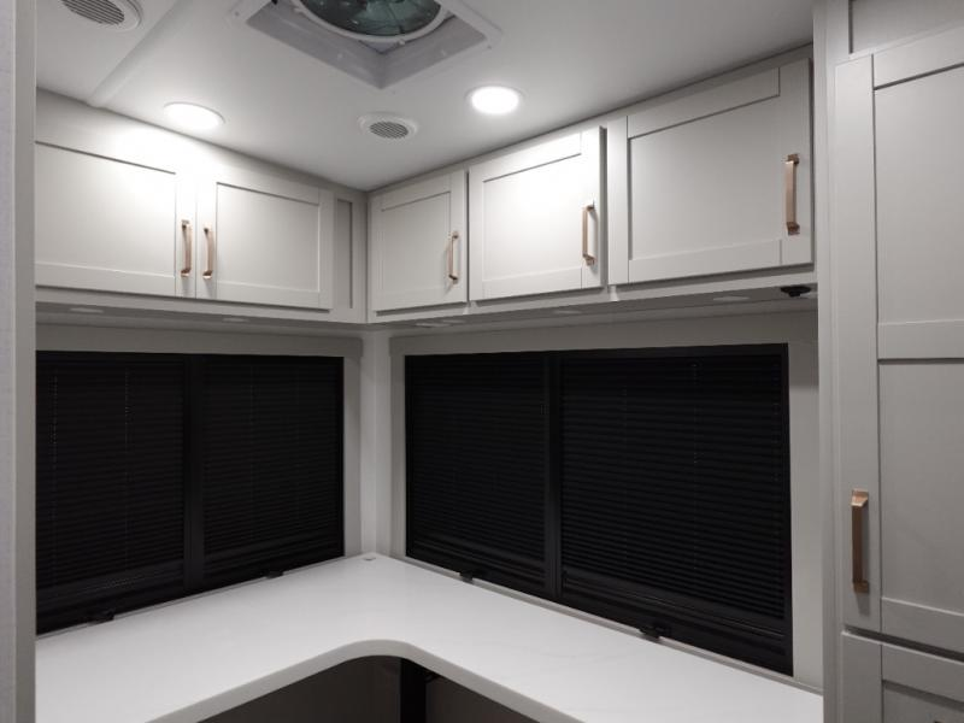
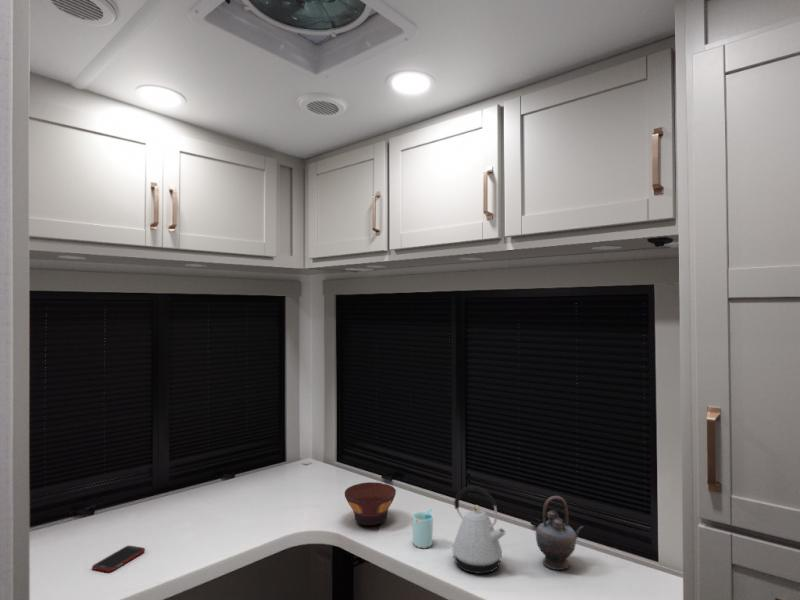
+ kettle (478, 525)
+ bowl (370, 506)
+ cell phone (119, 558)
+ teapot (560, 530)
+ cup (422, 527)
